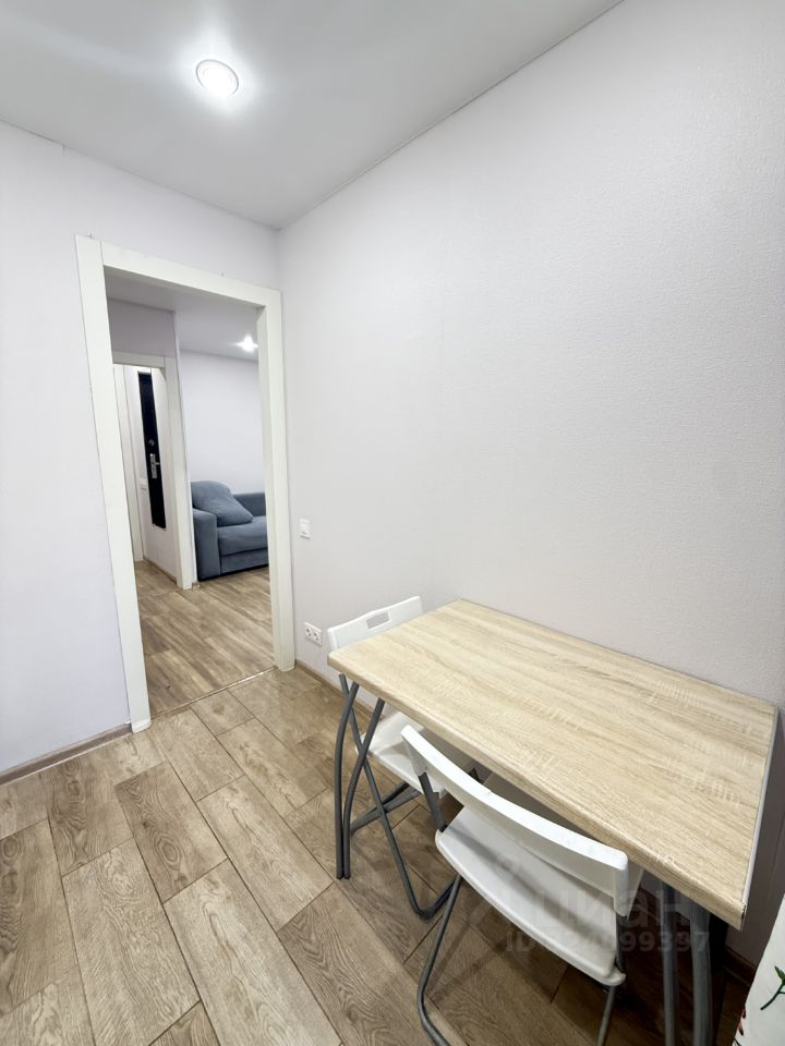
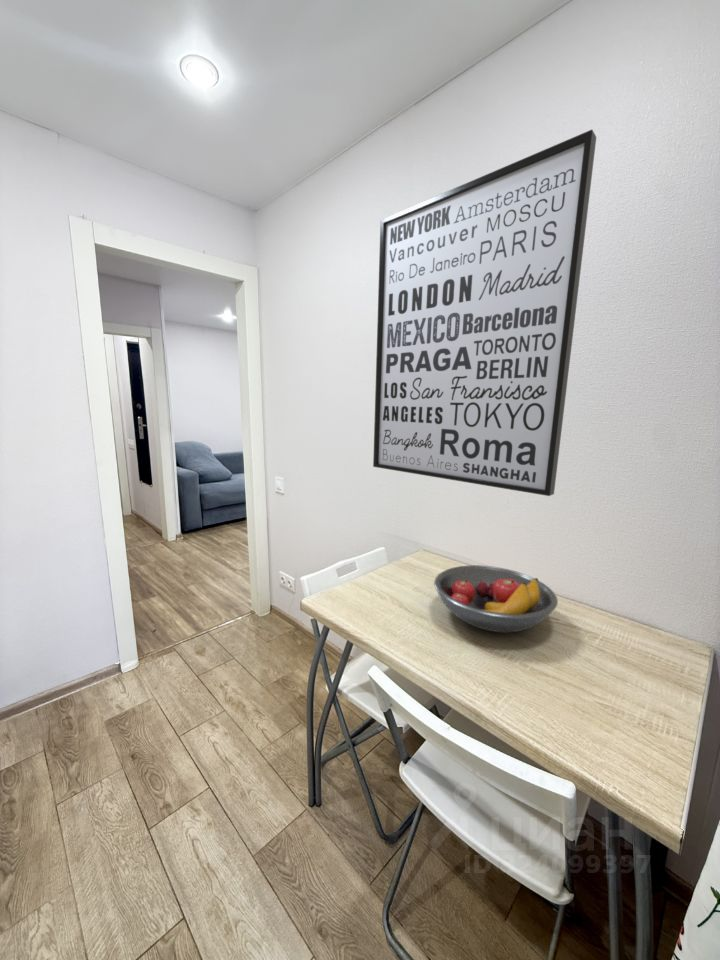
+ fruit bowl (492, 598)
+ wall art (457, 341)
